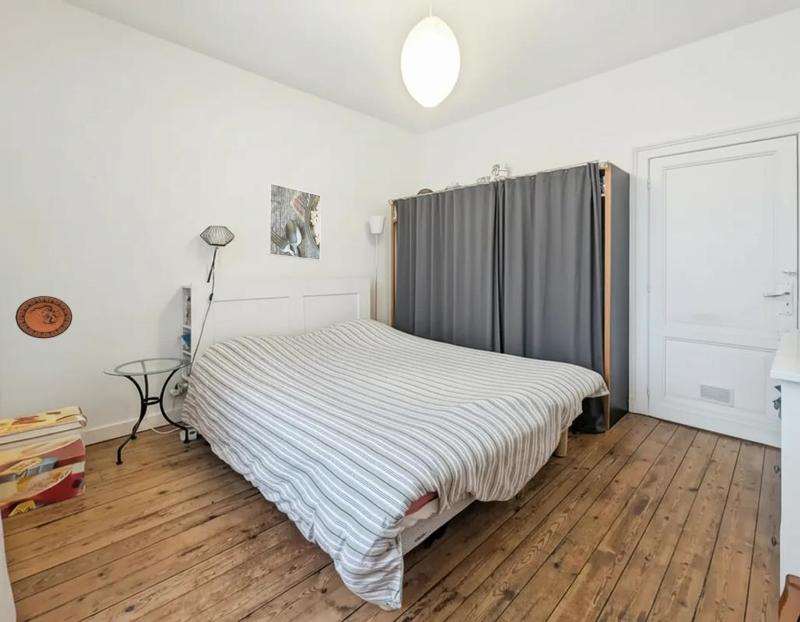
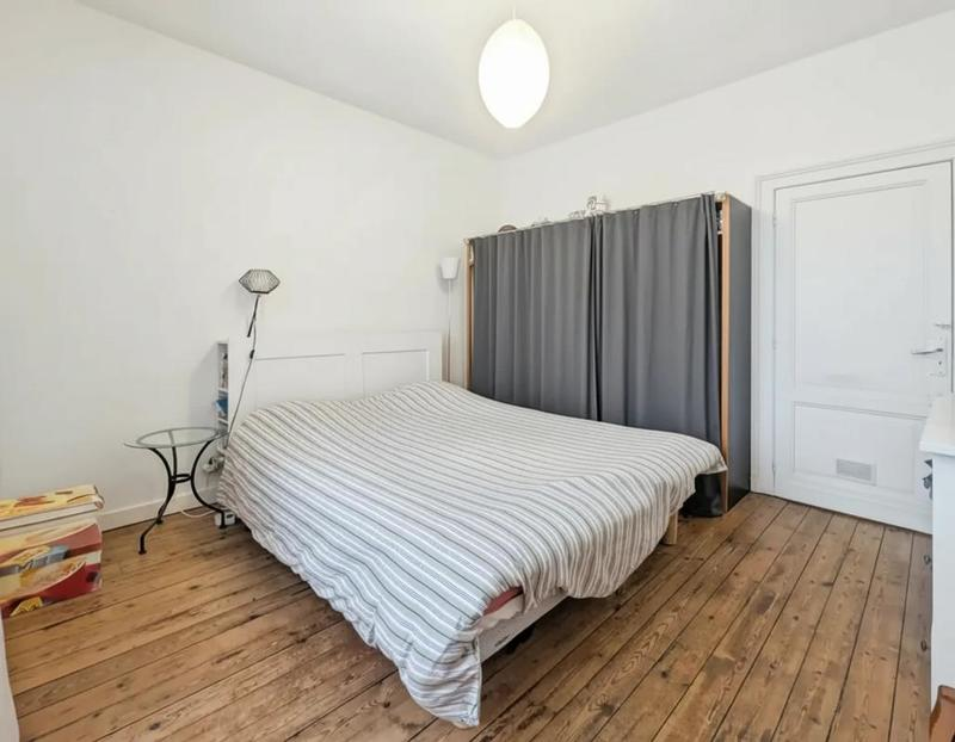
- decorative plate (44, 317)
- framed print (295, 223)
